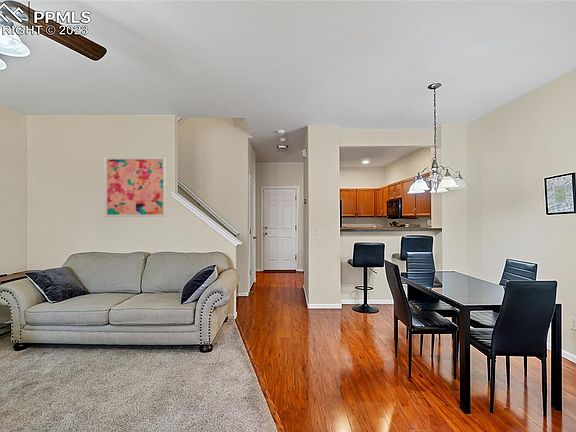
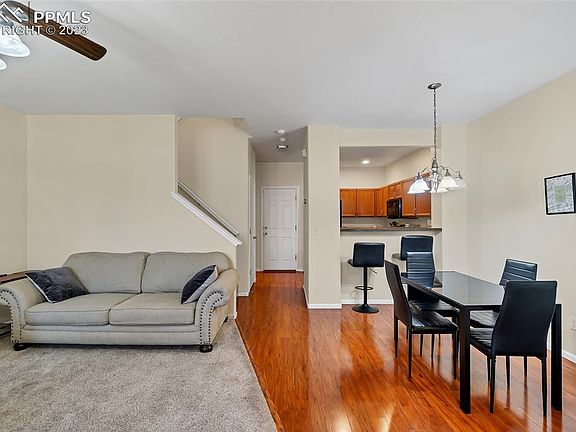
- wall art (135, 187)
